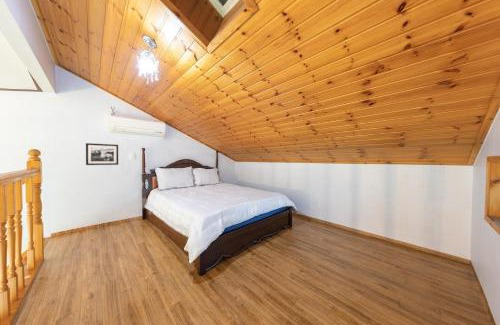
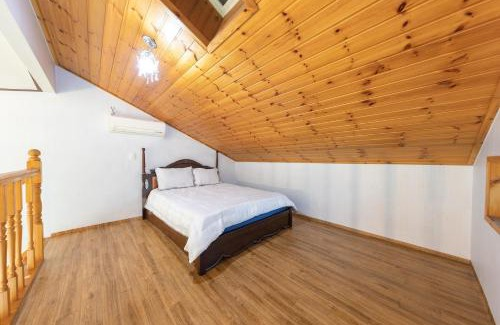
- picture frame (102, 154)
